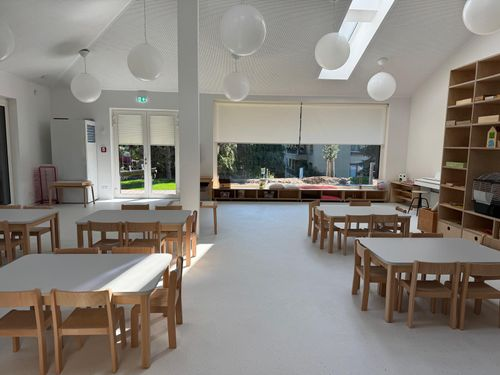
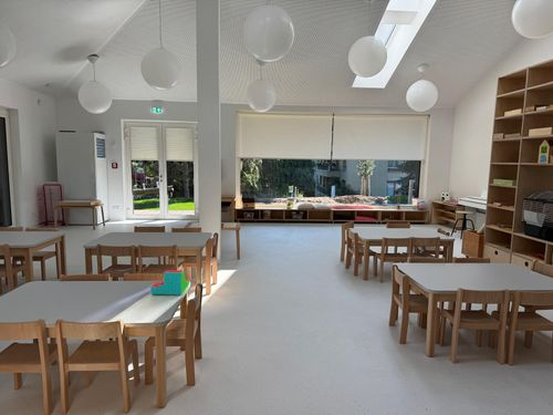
+ toy blocks (170, 278)
